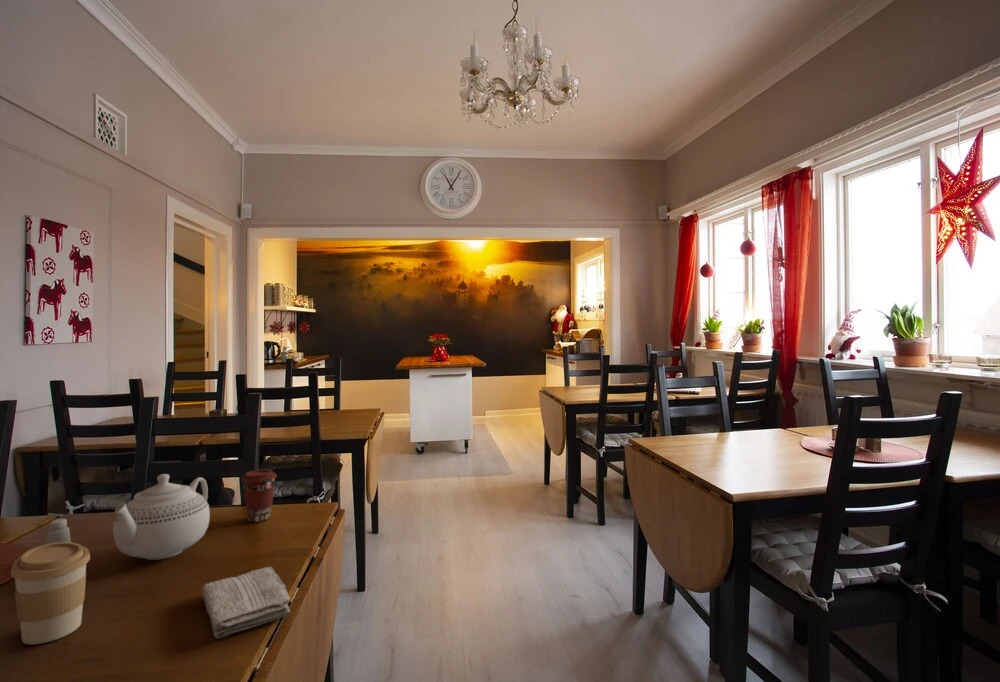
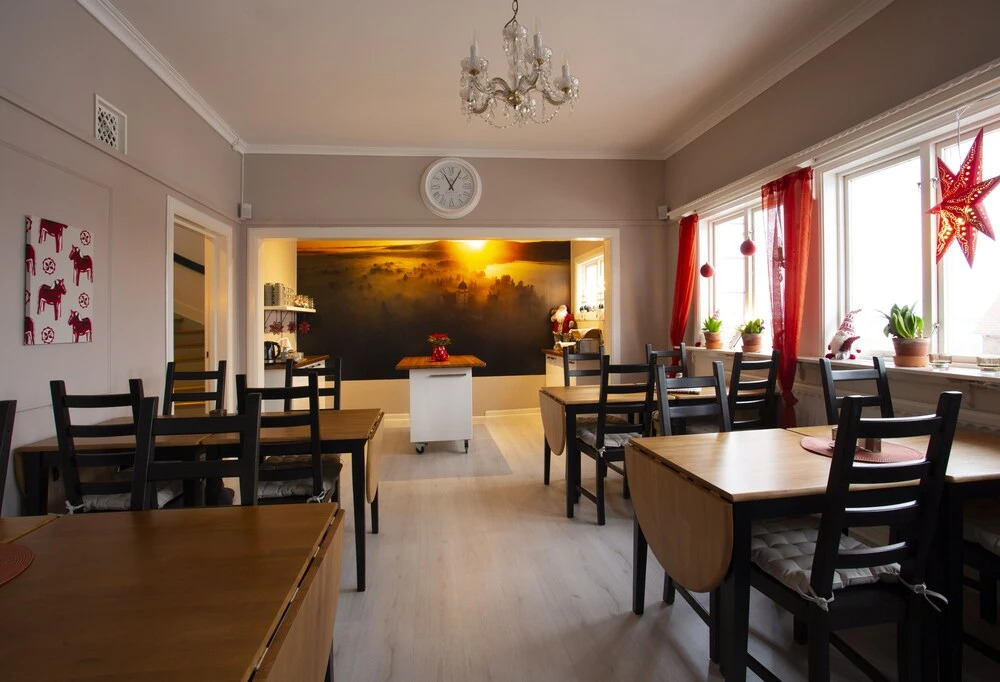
- saltshaker (58, 539)
- teapot (165, 512)
- coffee cup (52, 590)
- washcloth (245, 597)
- coffee cup (259, 495)
